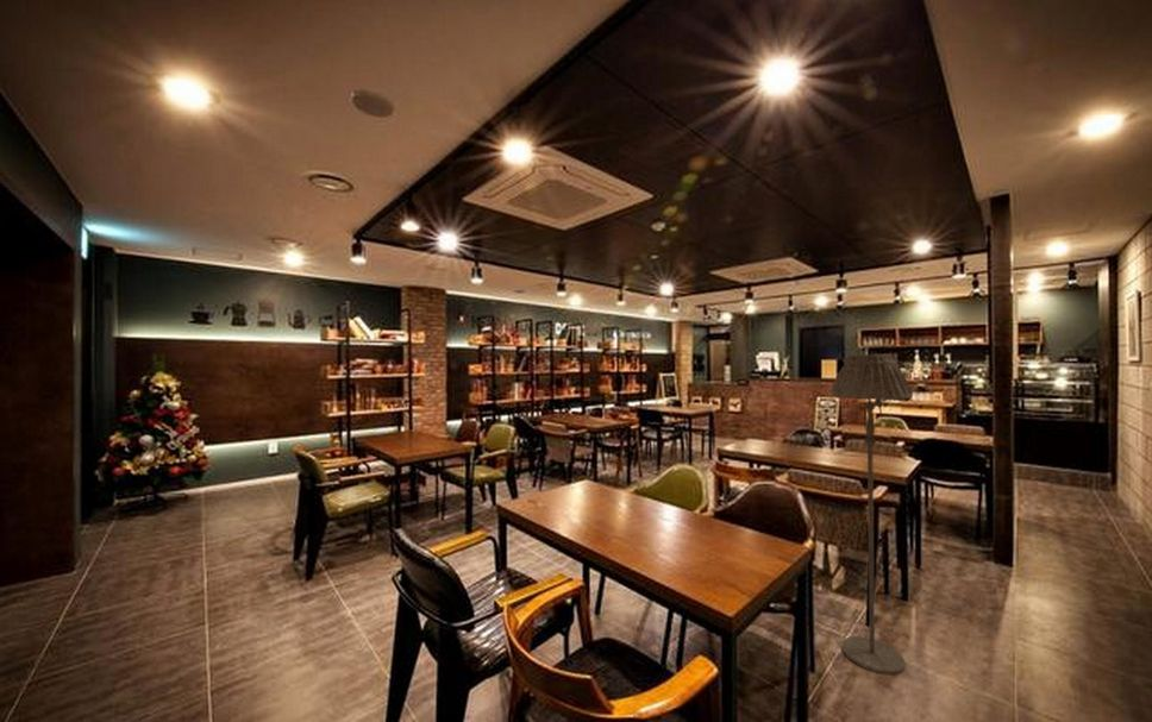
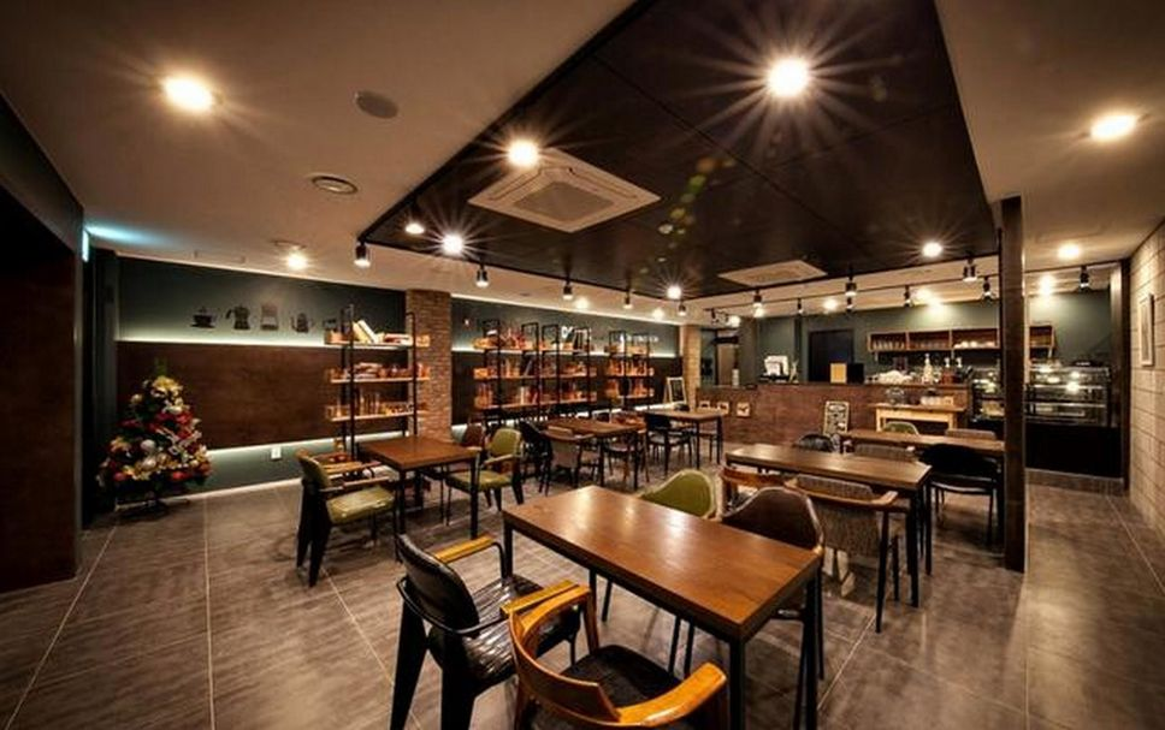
- floor lamp (871, 504)
